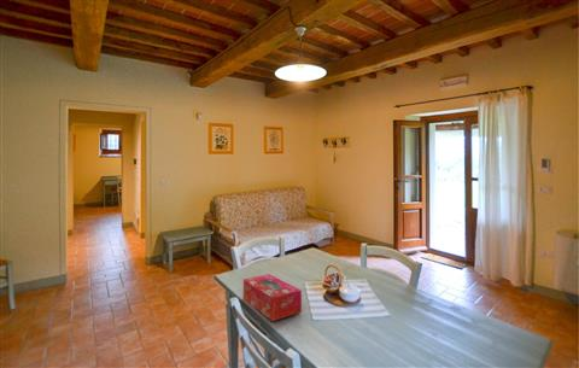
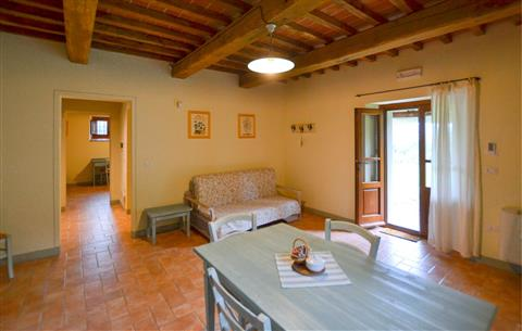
- tissue box (270, 294)
